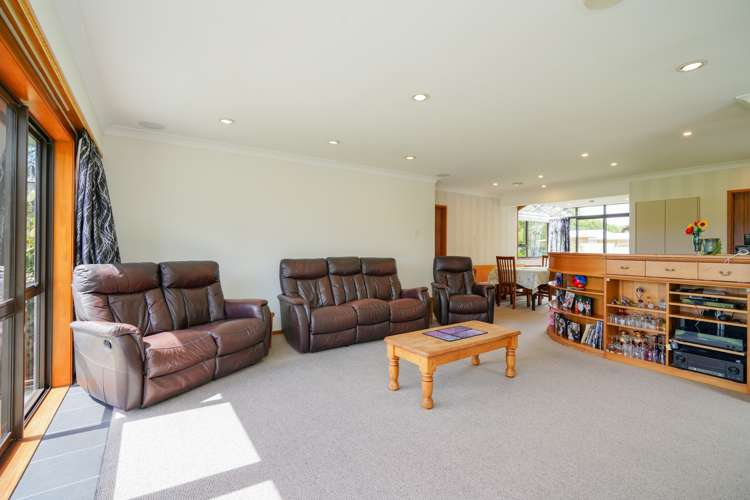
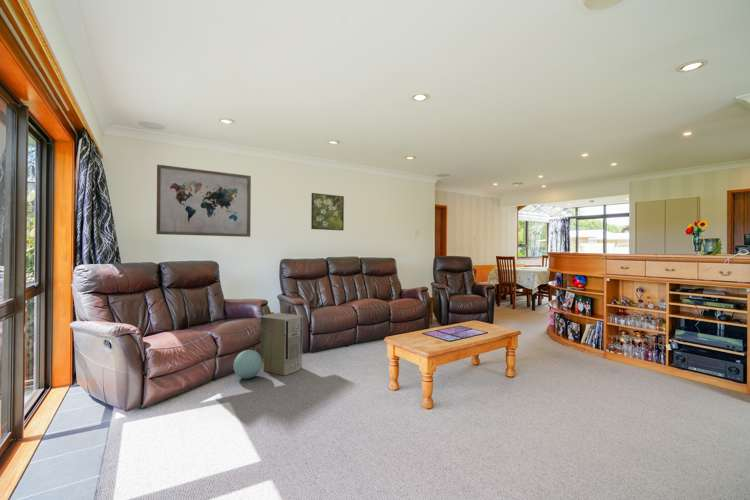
+ ball (248, 364)
+ wall art (206, 203)
+ air purifier (281, 342)
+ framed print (327, 212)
